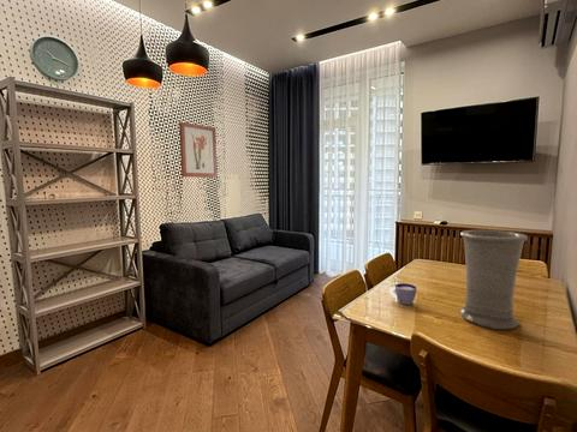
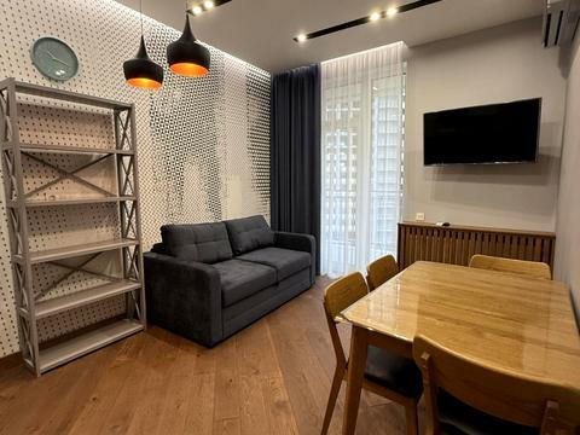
- wall art (198, 151)
- vase (489, 276)
- cup (401, 293)
